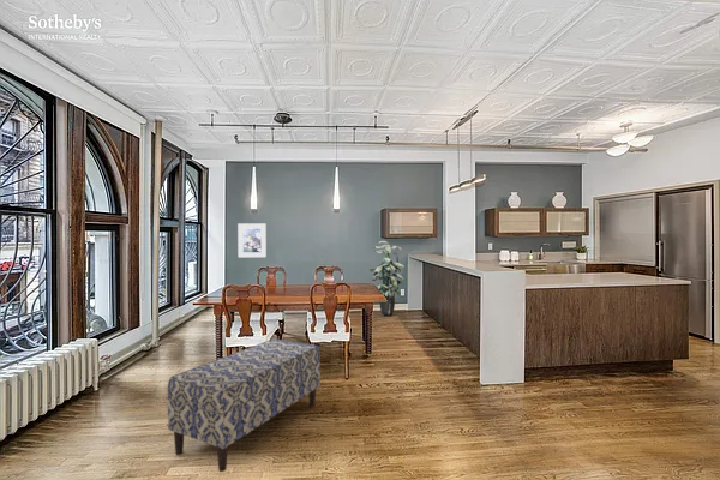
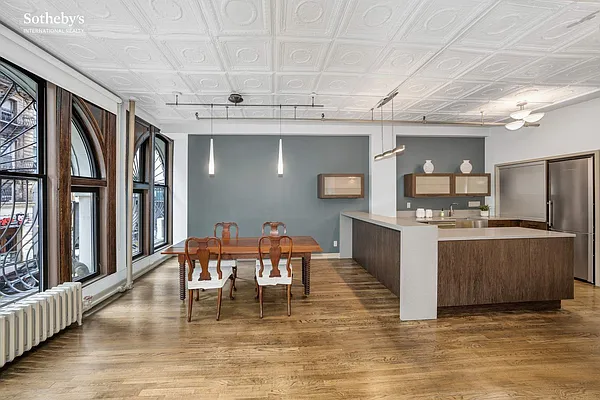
- bench (253, 392)
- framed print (252, 240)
- indoor plant (385, 277)
